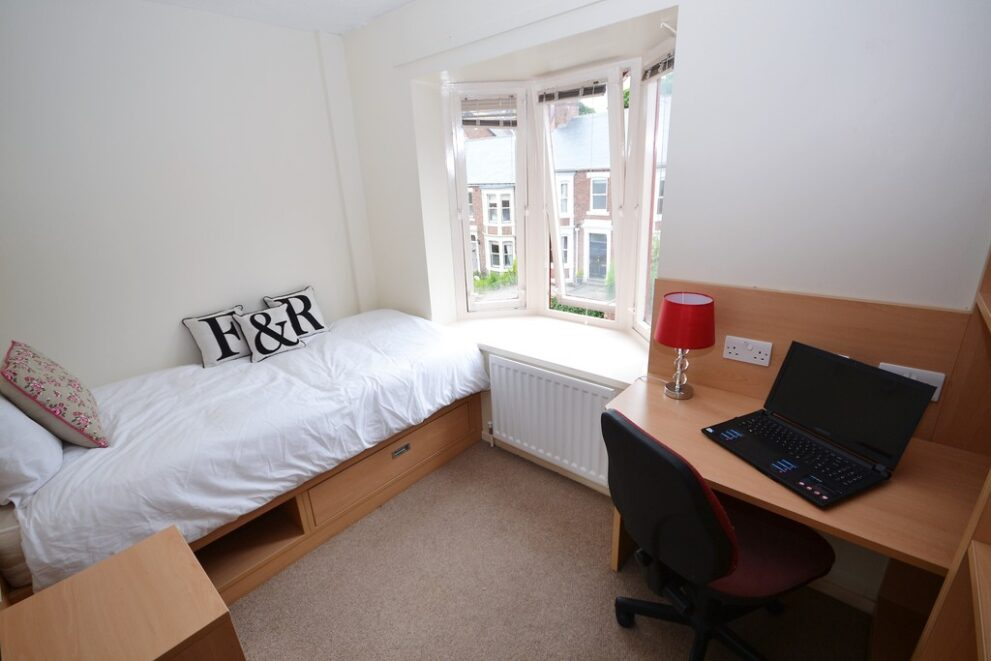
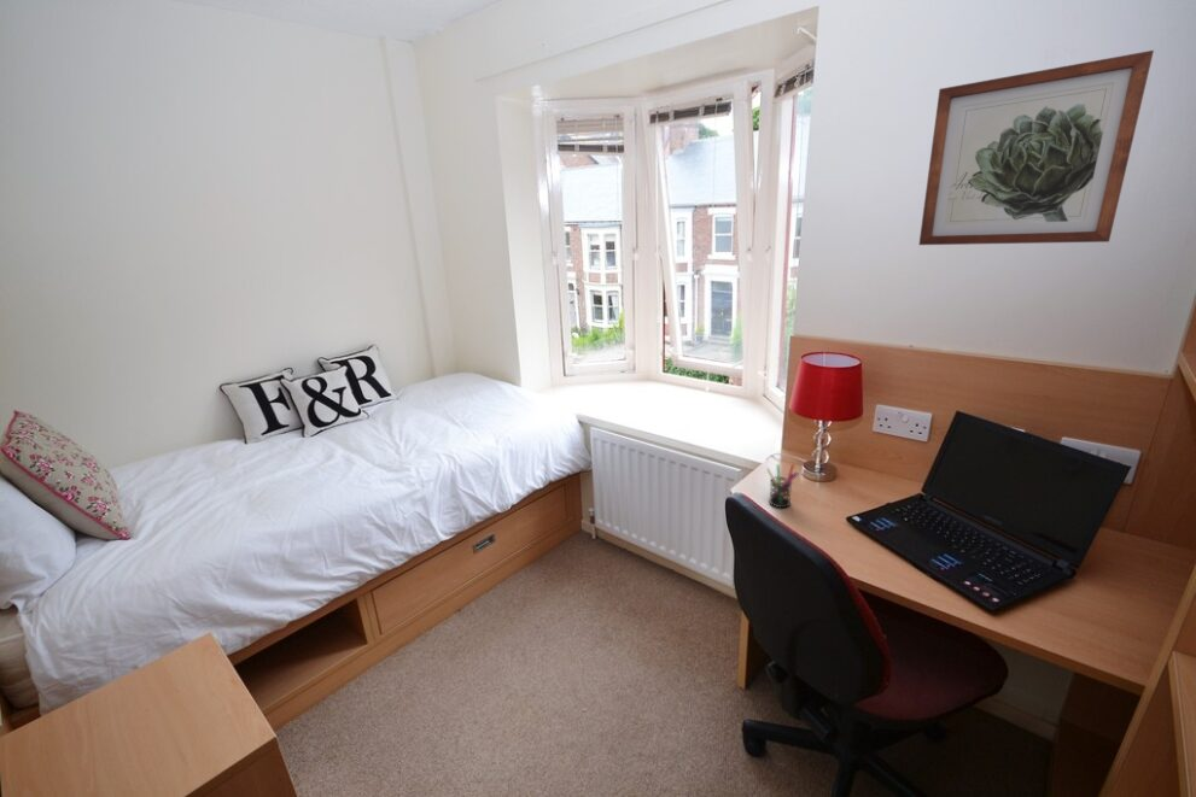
+ wall art (1020, 162)
+ pen holder (781, 482)
